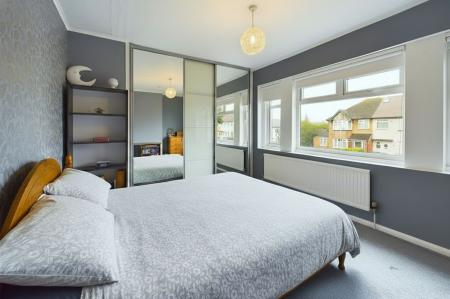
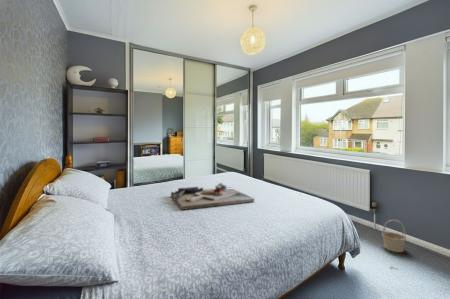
+ decorative tray (210, 191)
+ basket (393, 234)
